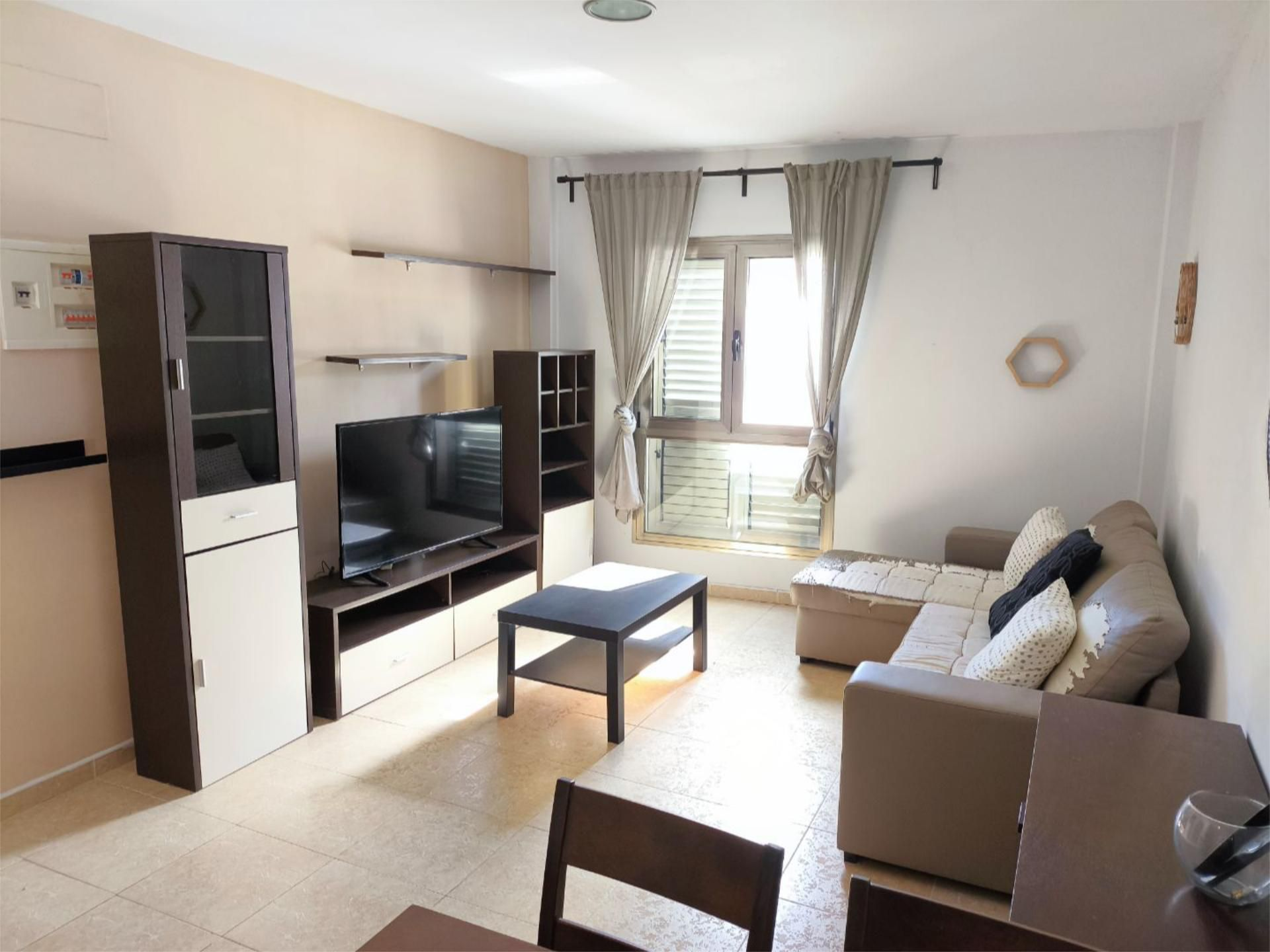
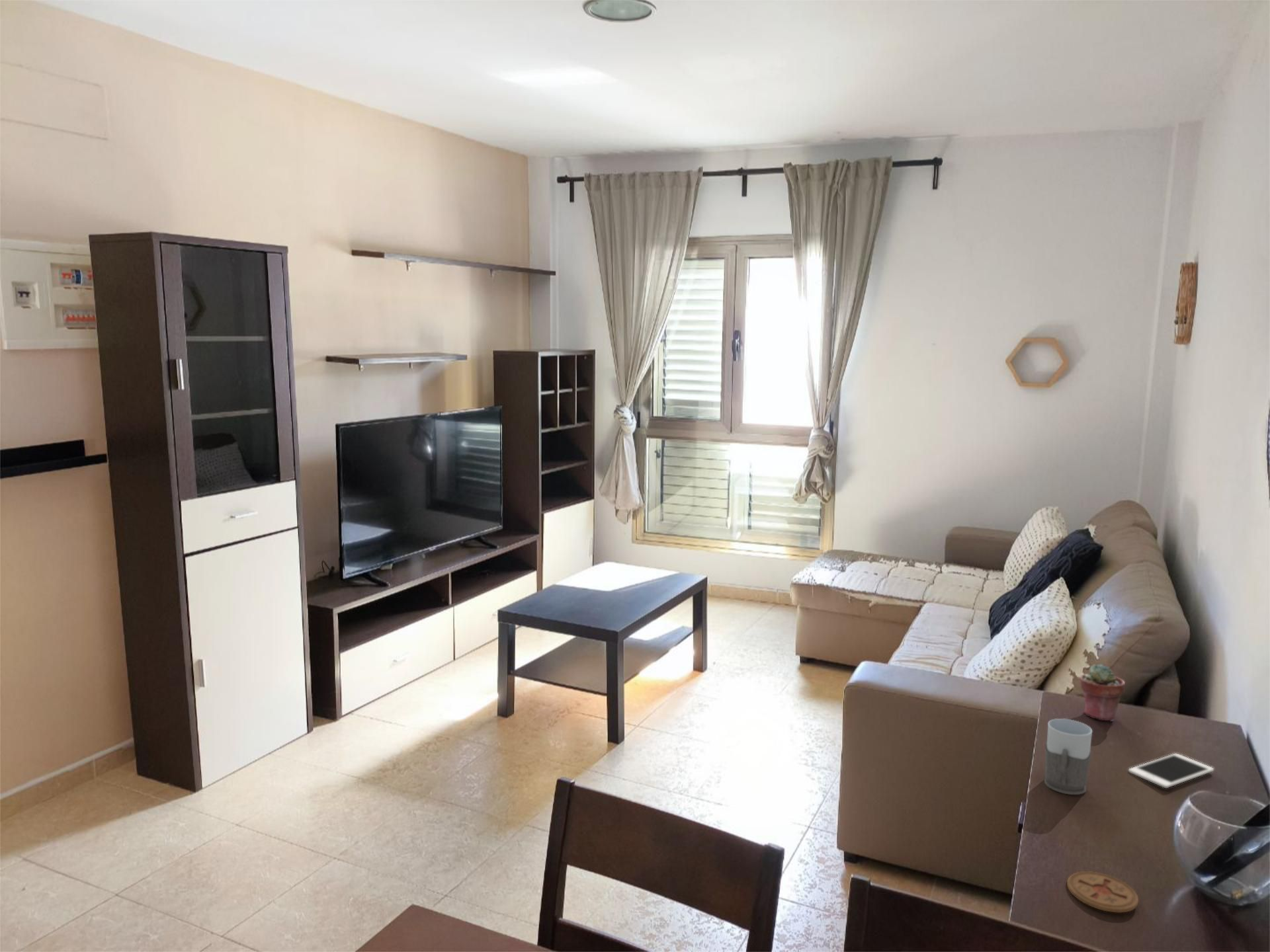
+ coaster (1102, 891)
+ potted succulent (1101, 690)
+ cell phone (1171, 770)
+ mug (1066, 760)
